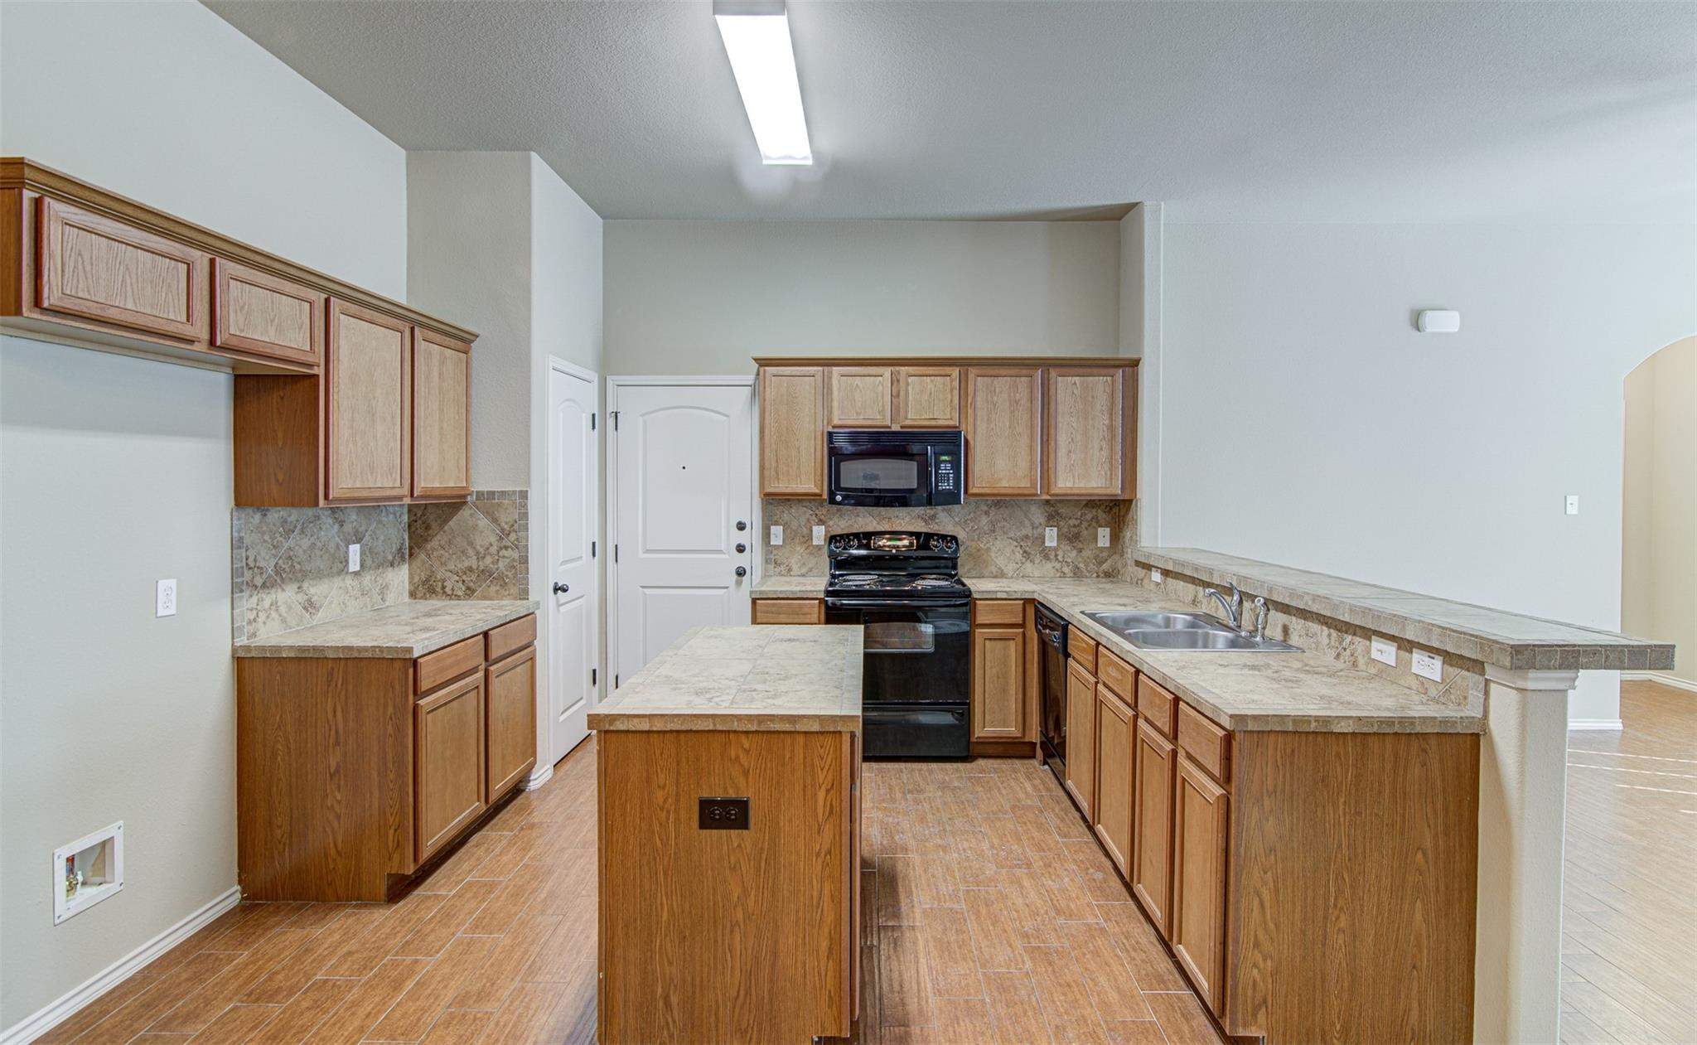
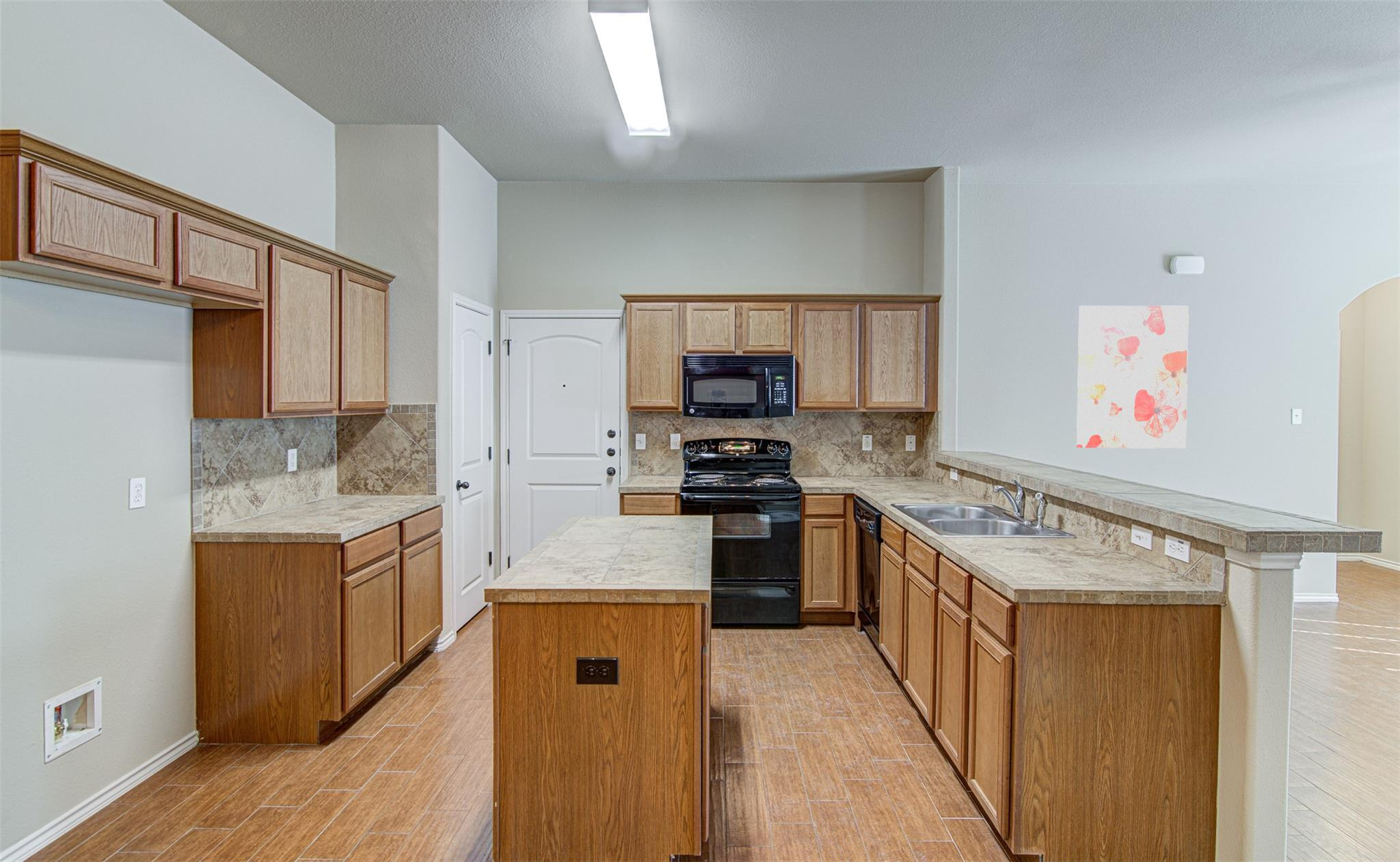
+ wall art (1132, 377)
